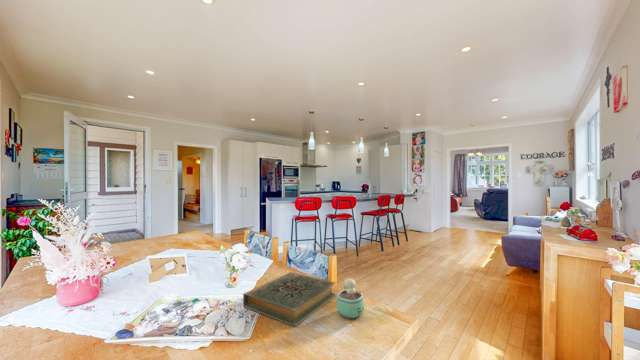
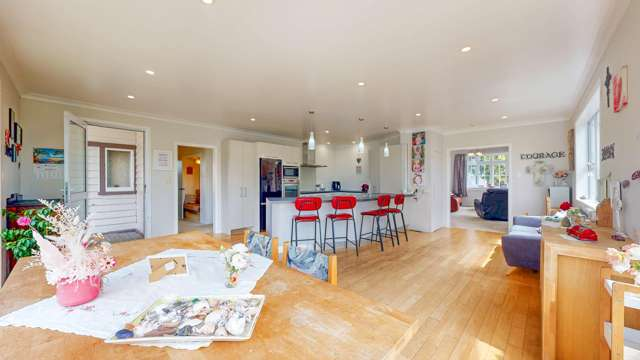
- chocolate milk (351, 295)
- hardback book (292, 294)
